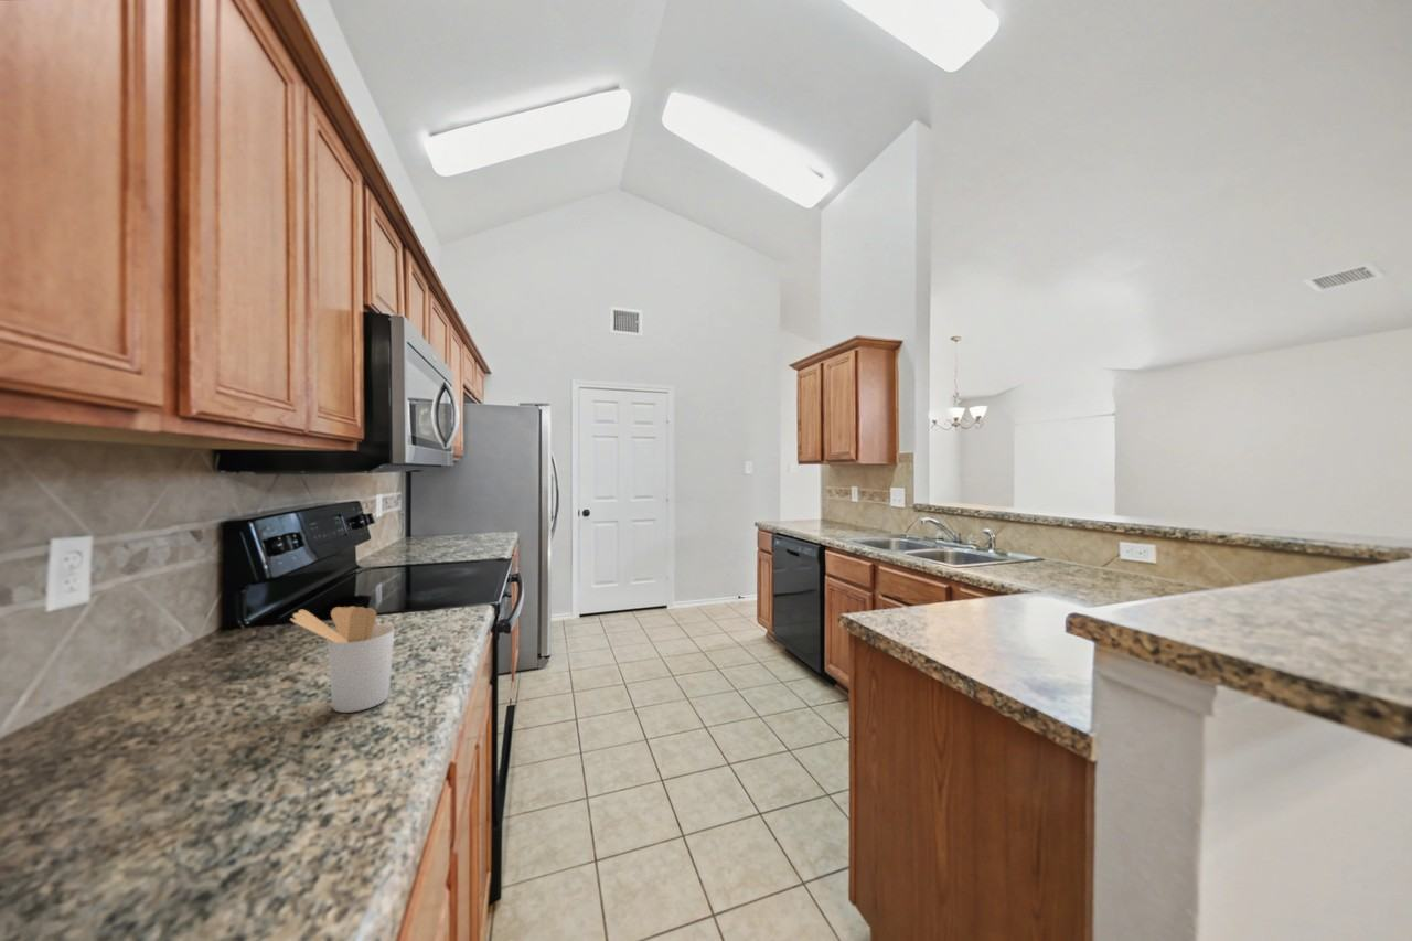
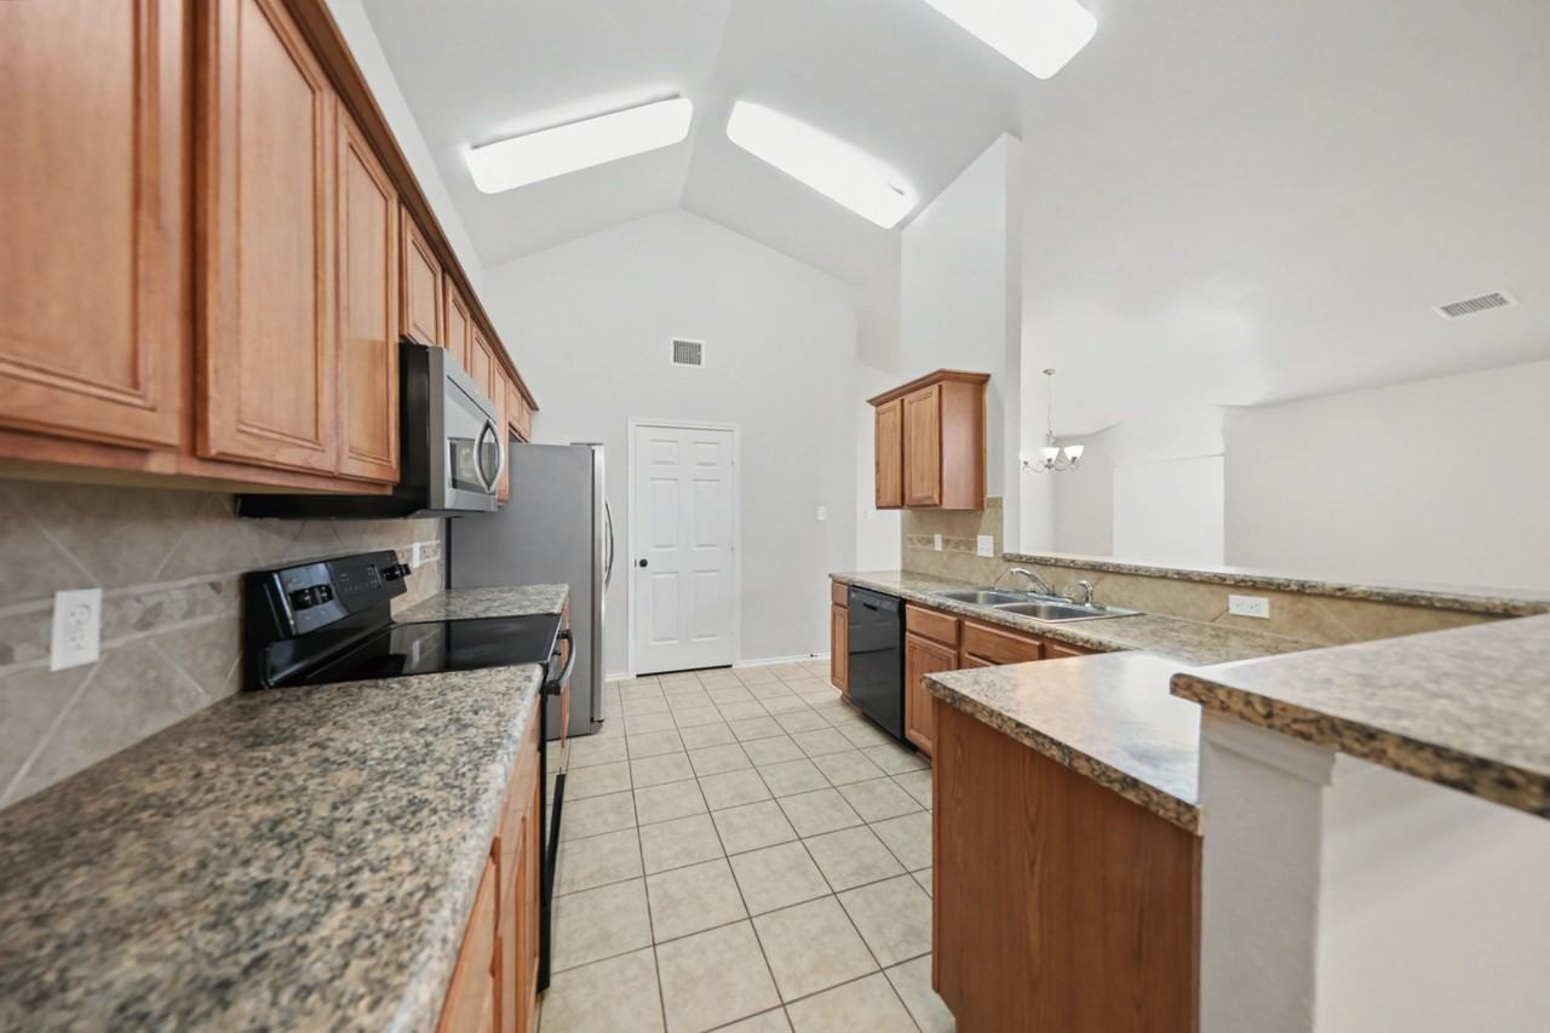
- utensil holder (343, 653)
